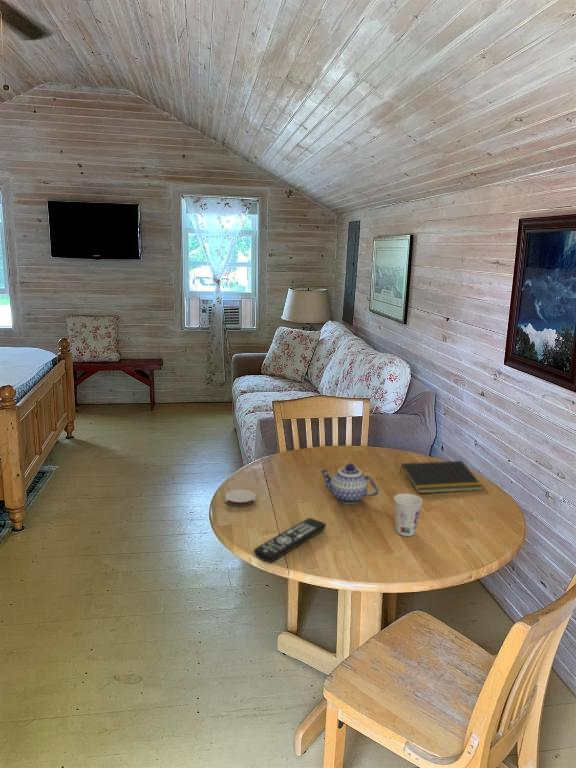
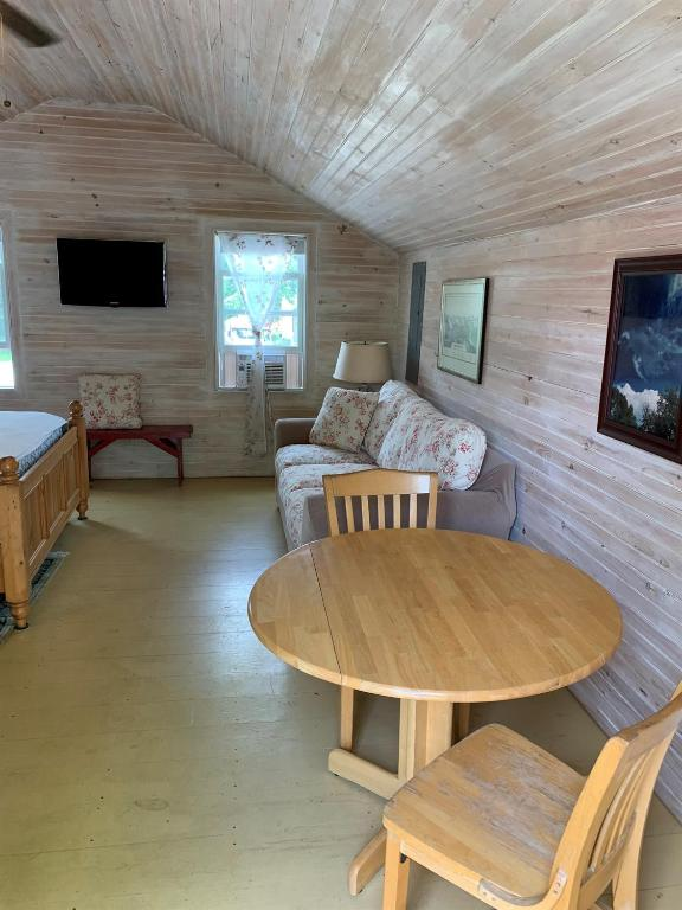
- coaster (240, 497)
- teapot (348, 481)
- cup (406, 515)
- notepad (441, 476)
- remote control (291, 539)
